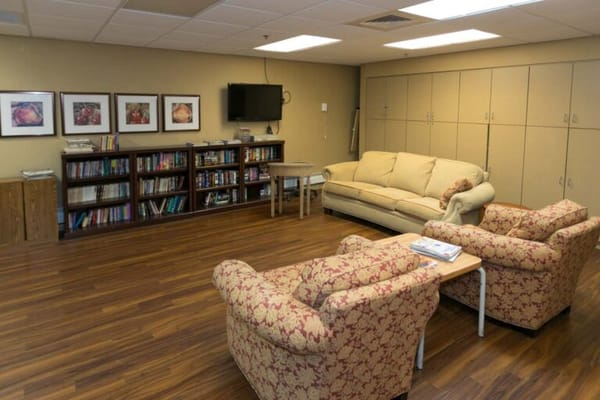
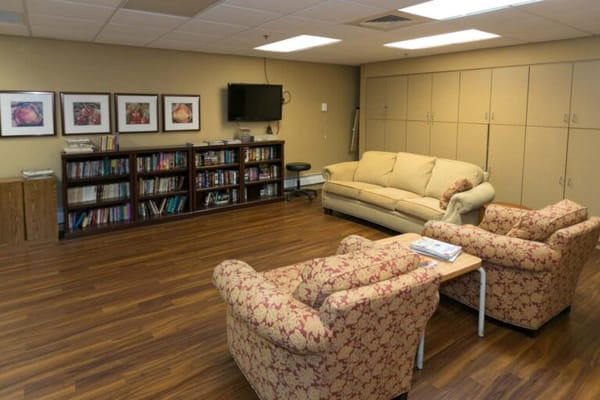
- side table (281, 190)
